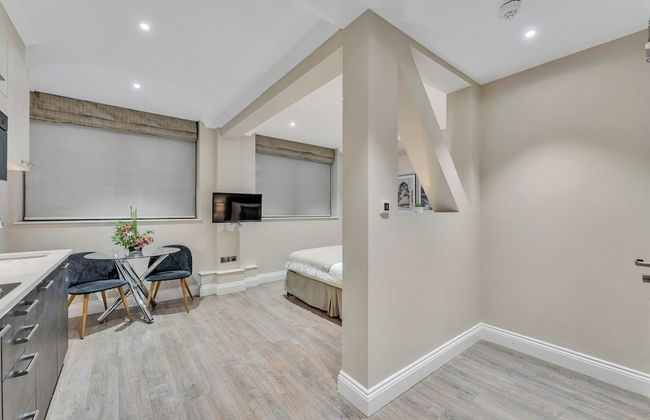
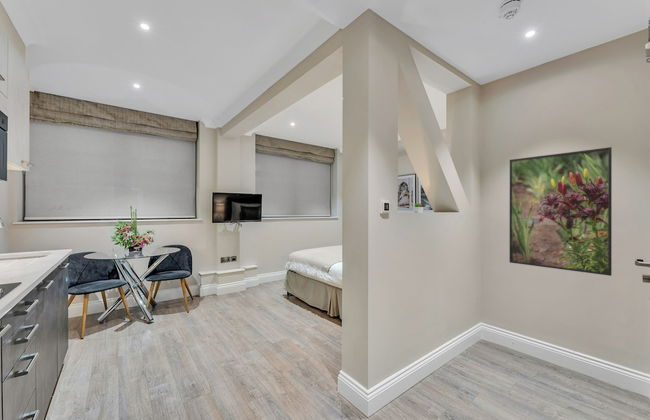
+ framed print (554, 211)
